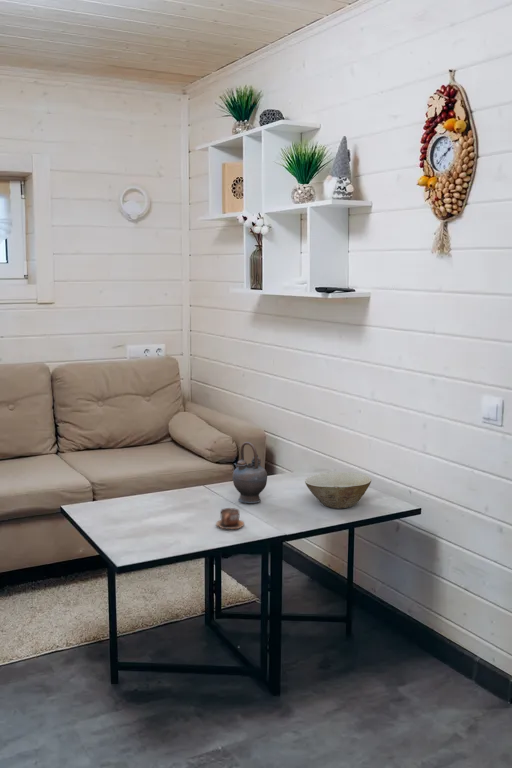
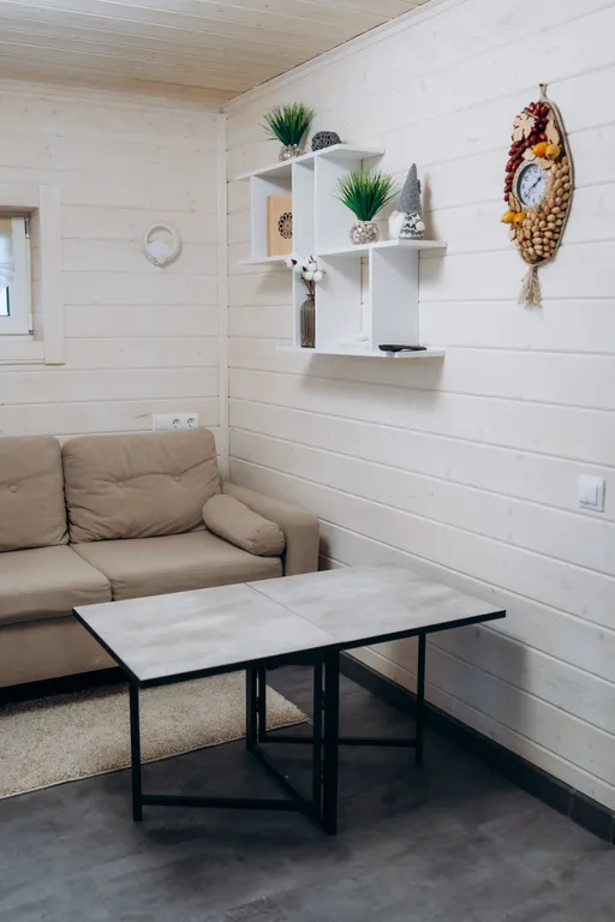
- bowl (337, 491)
- cup (229, 518)
- teapot (247, 470)
